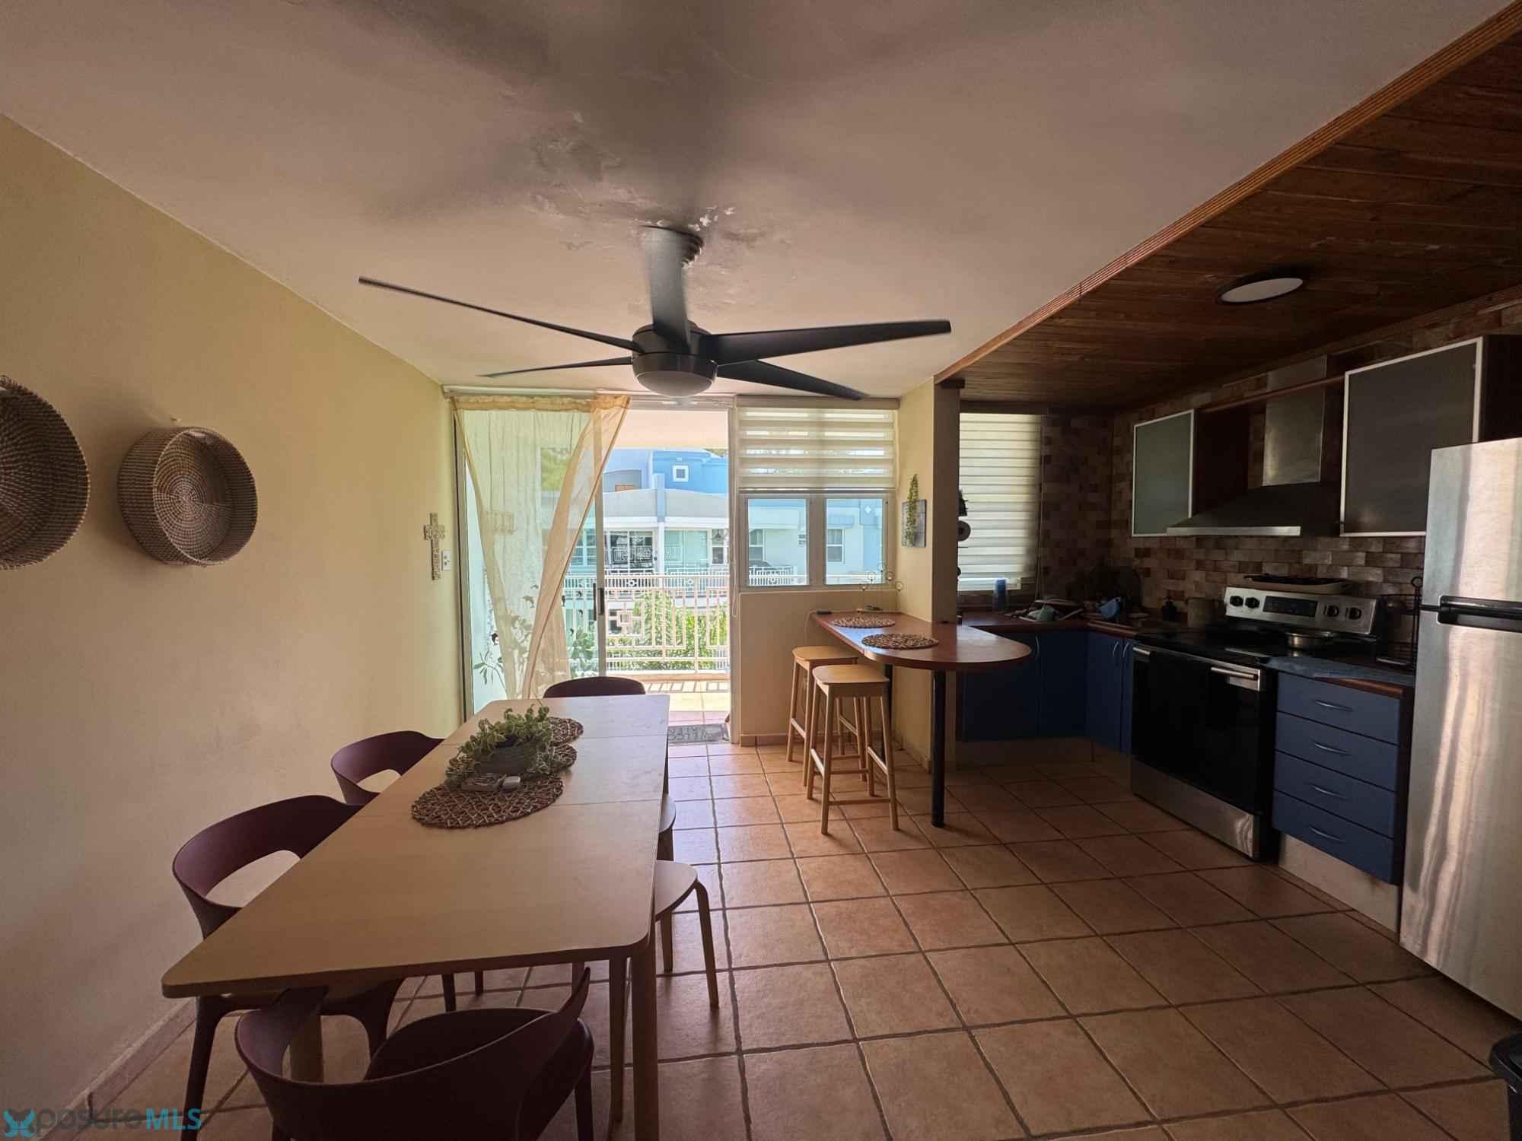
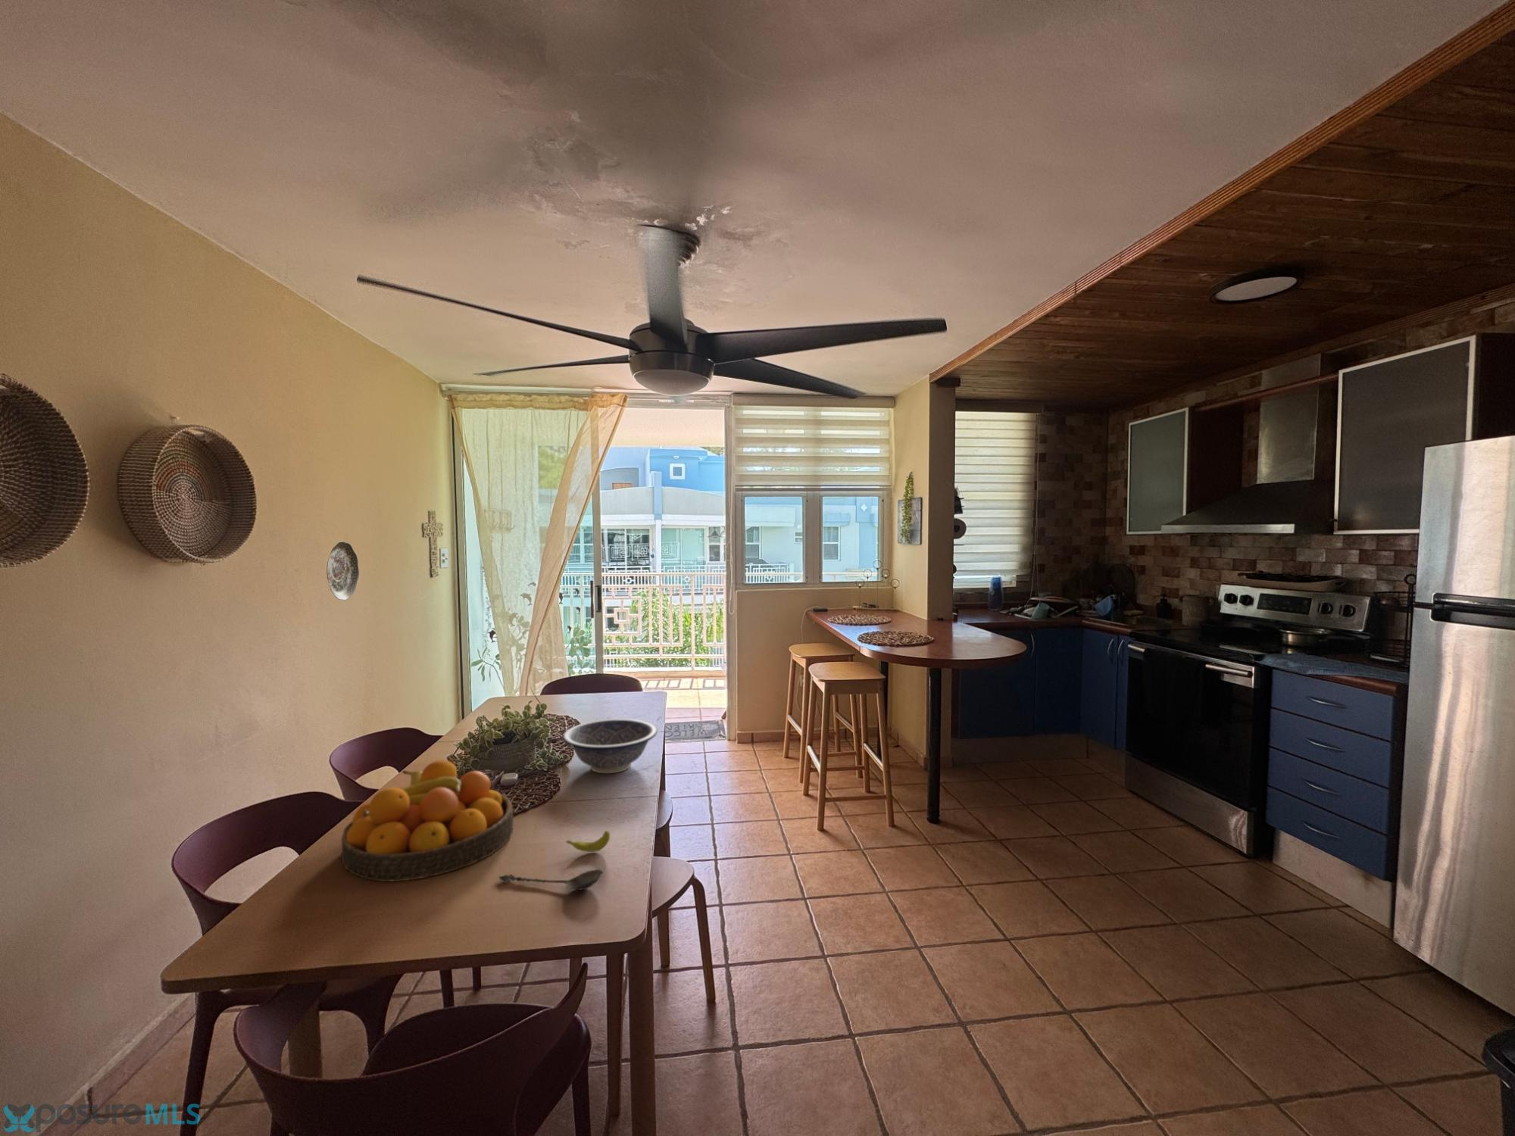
+ spoon (549, 879)
+ banana (588, 842)
+ fruit bowl (431, 808)
+ decorative plate (341, 570)
+ decorative bowl (611, 749)
